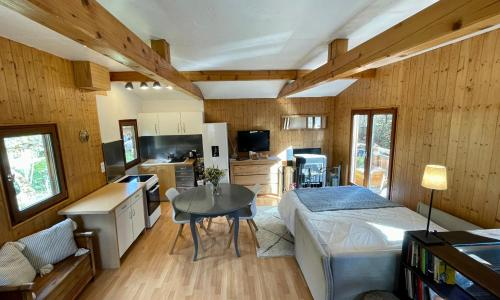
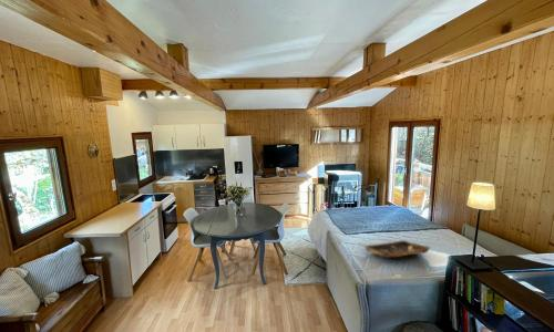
+ tray (396, 248)
